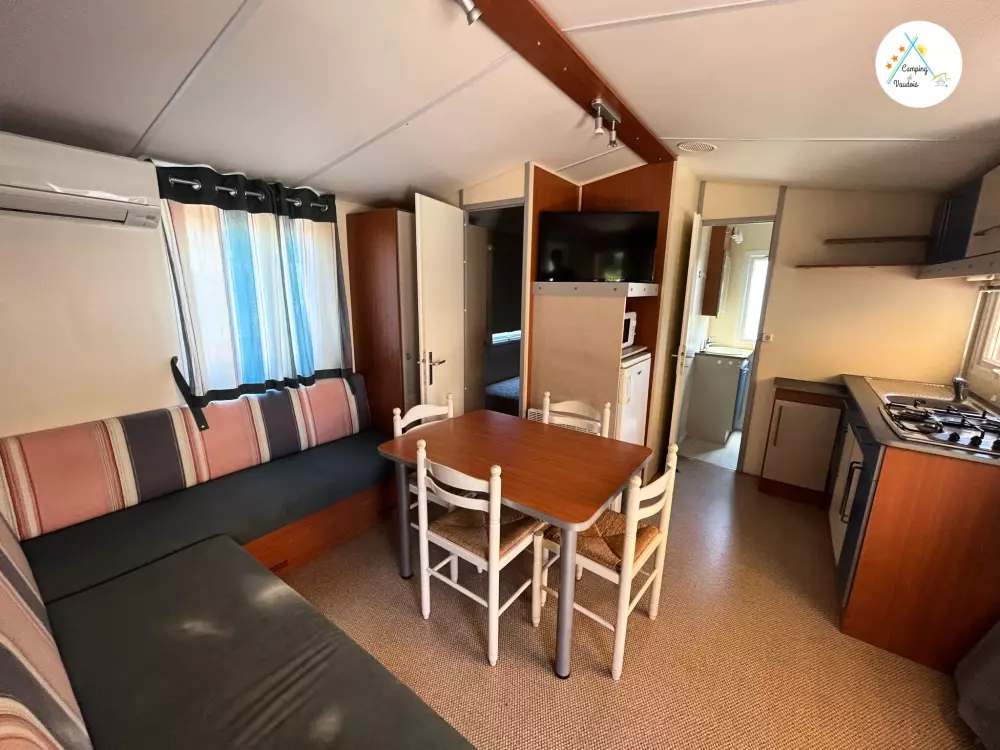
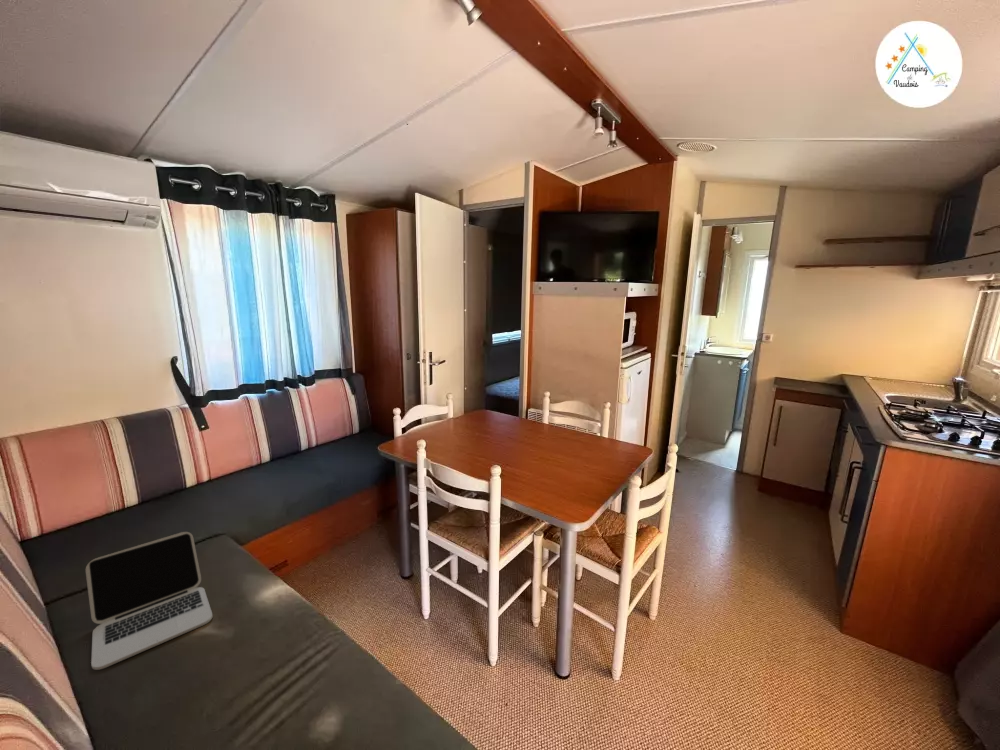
+ laptop (148, 590)
